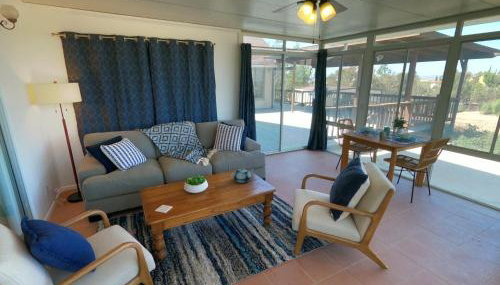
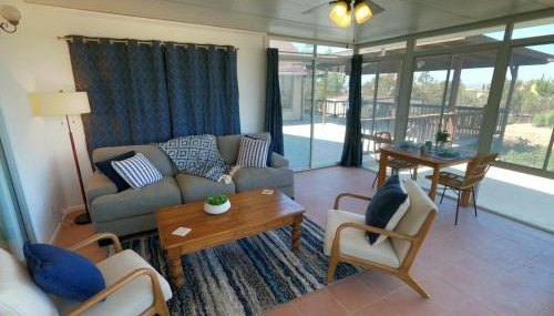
- teapot (243, 173)
